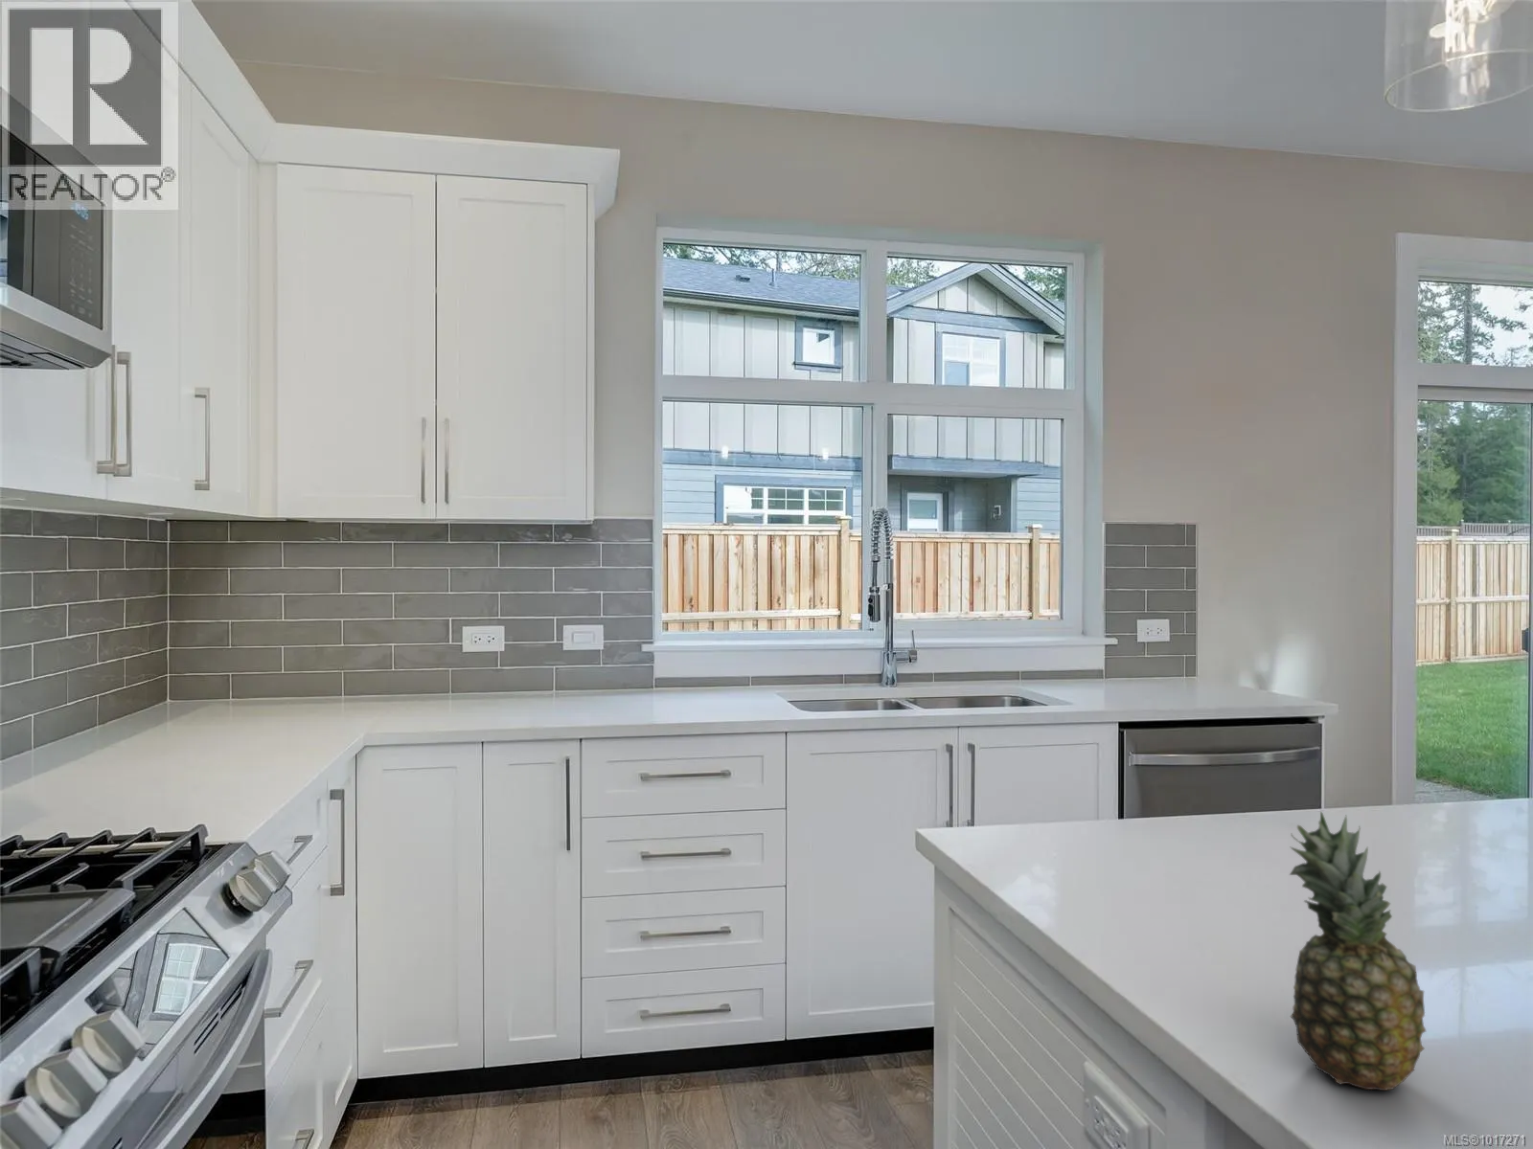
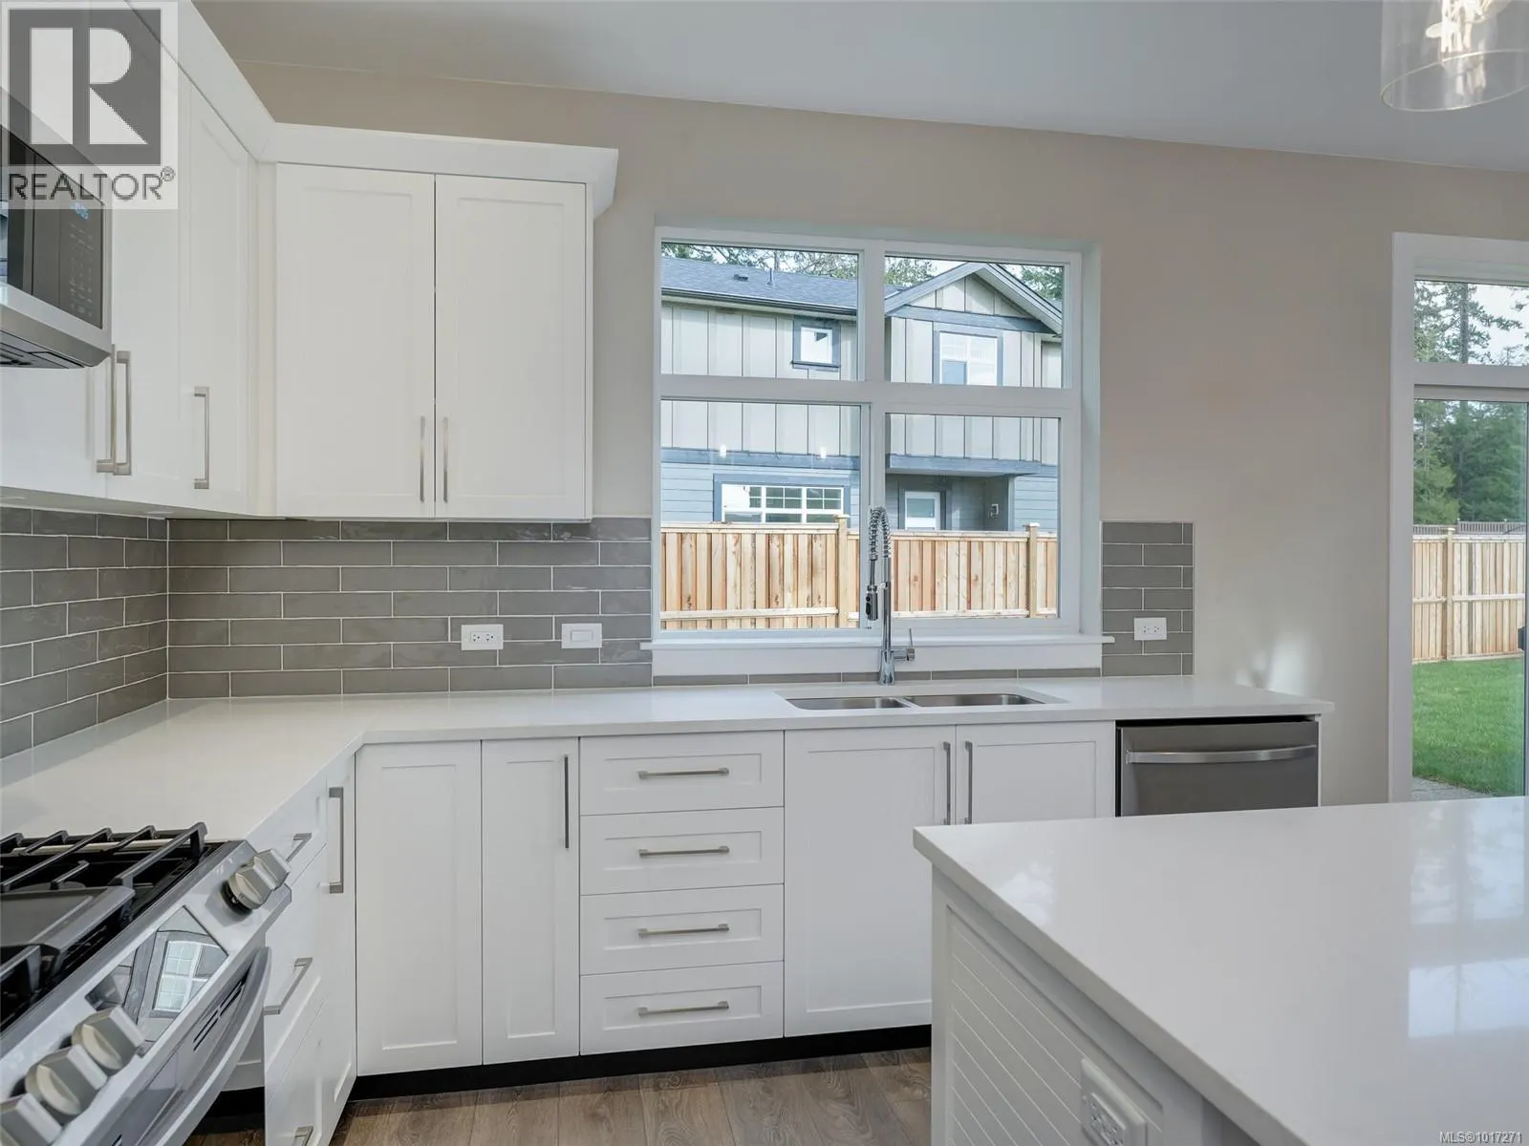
- fruit (1352, 944)
